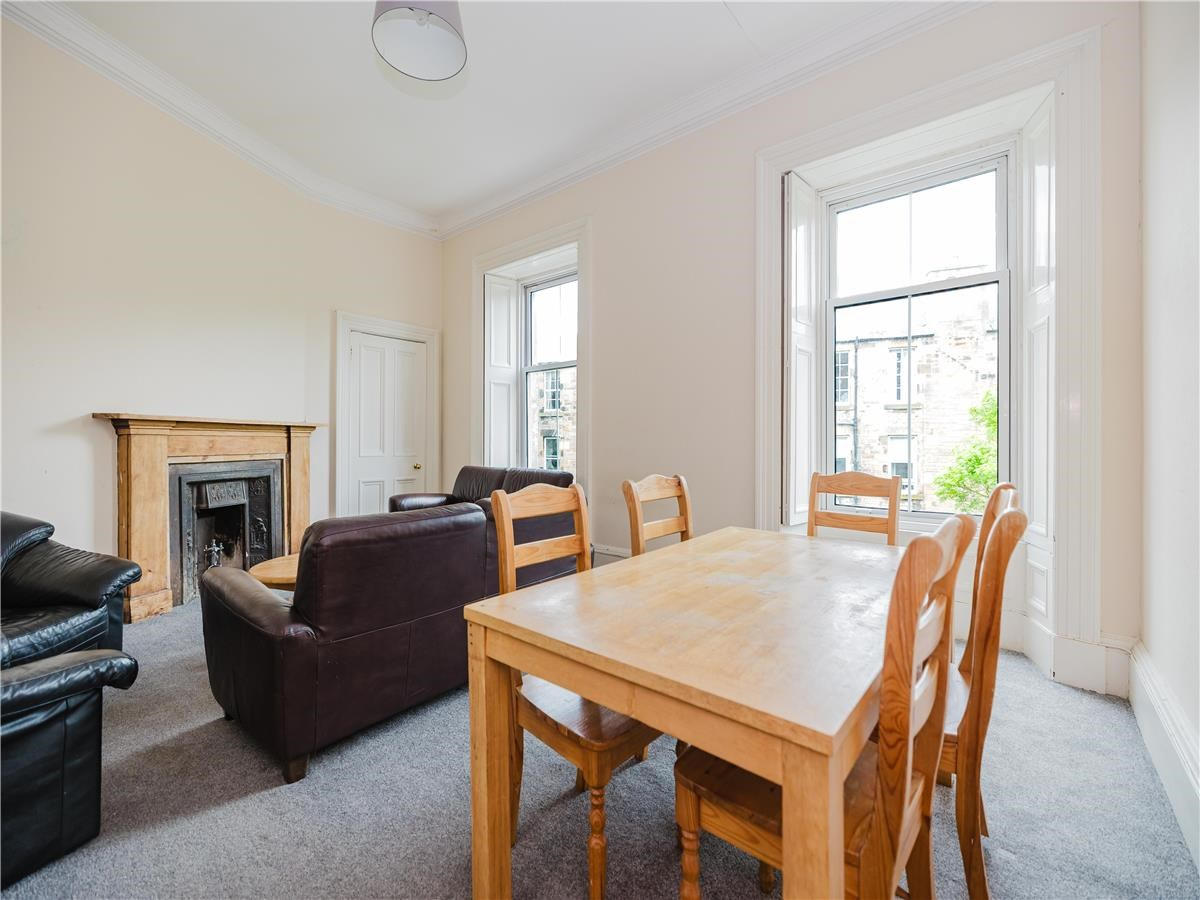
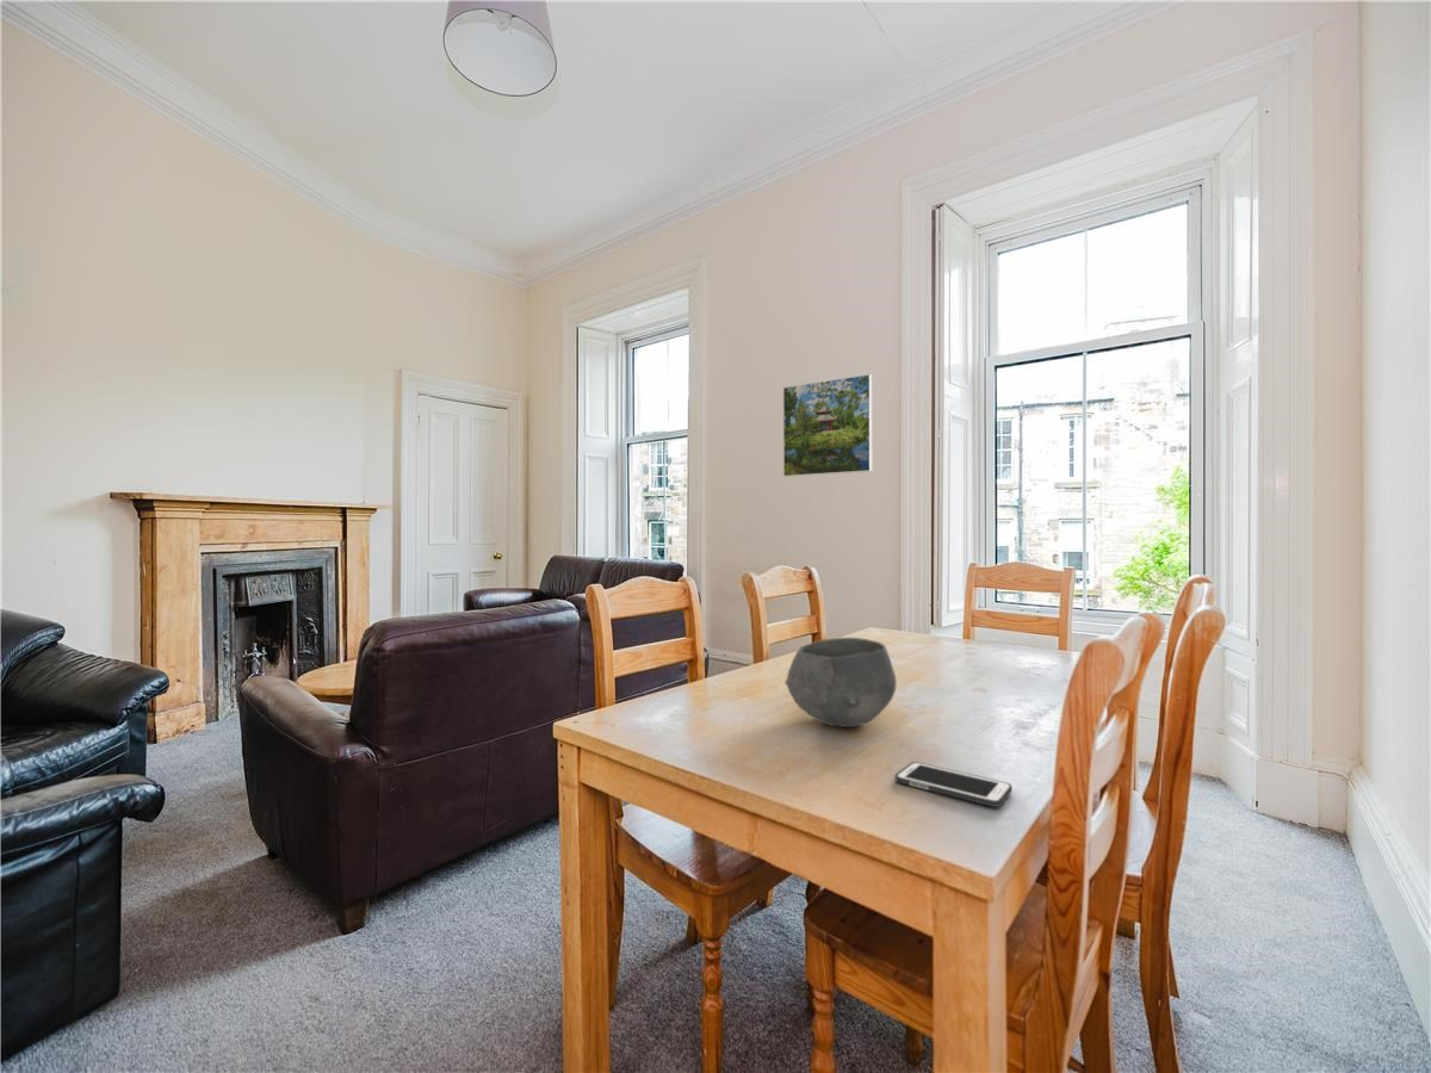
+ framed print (825, 427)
+ cell phone (952, 782)
+ bowl (841, 682)
